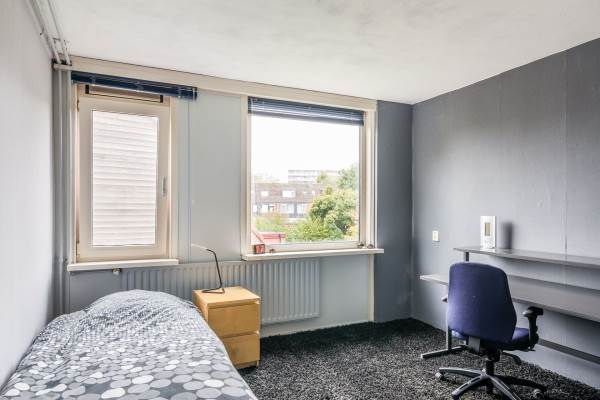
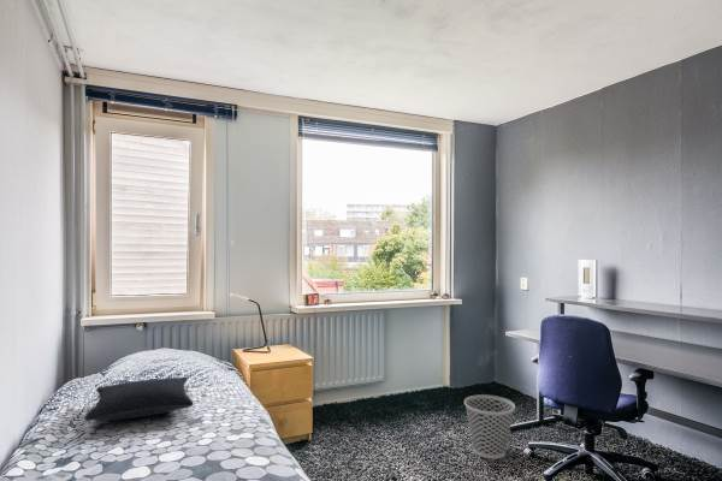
+ pillow (142, 396)
+ wastebasket (489, 427)
